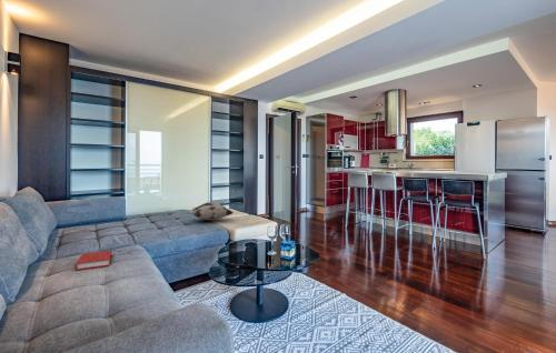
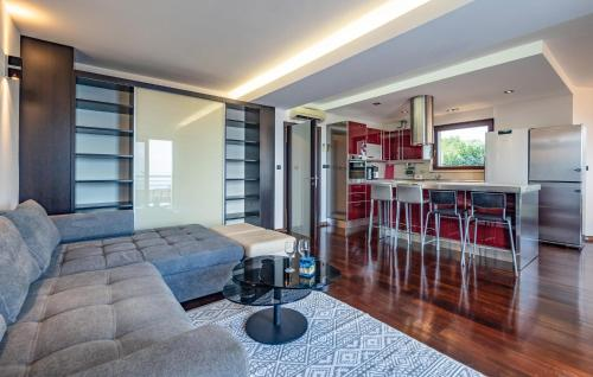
- book (95, 259)
- decorative pillow (209, 211)
